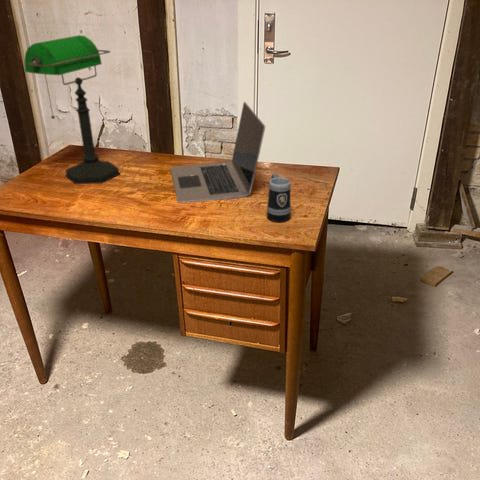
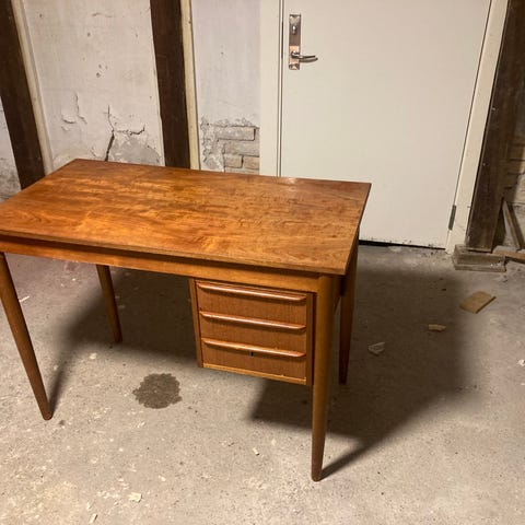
- desk lamp (79, 110)
- mug (278, 196)
- laptop (213, 163)
